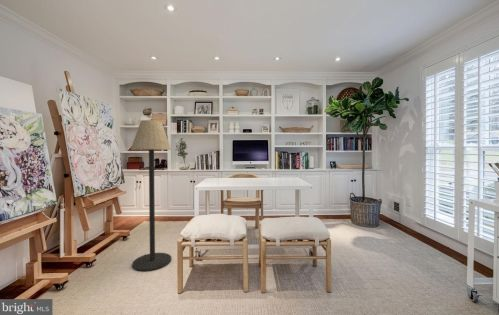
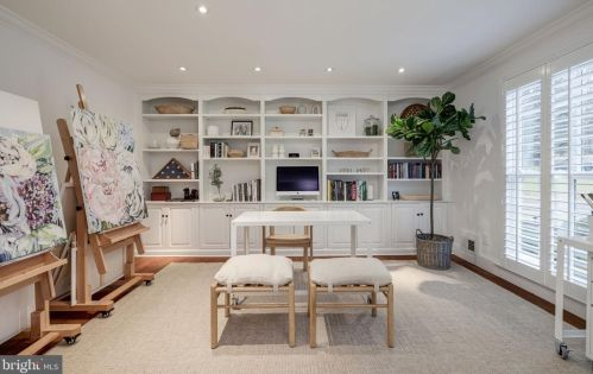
- floor lamp (151, 192)
